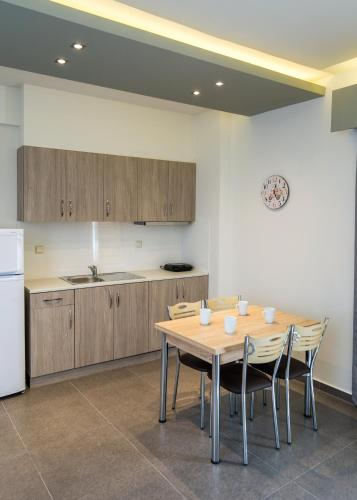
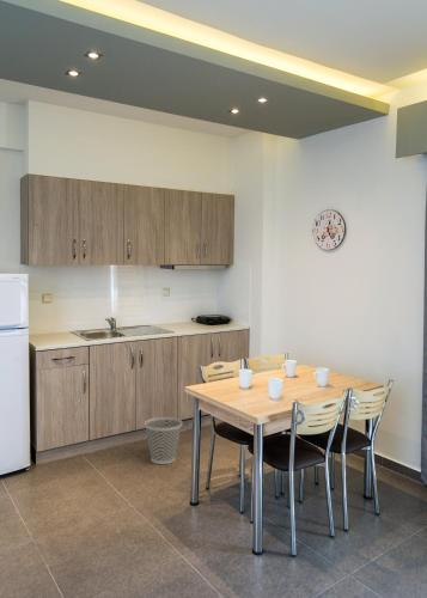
+ wastebasket (163, 440)
